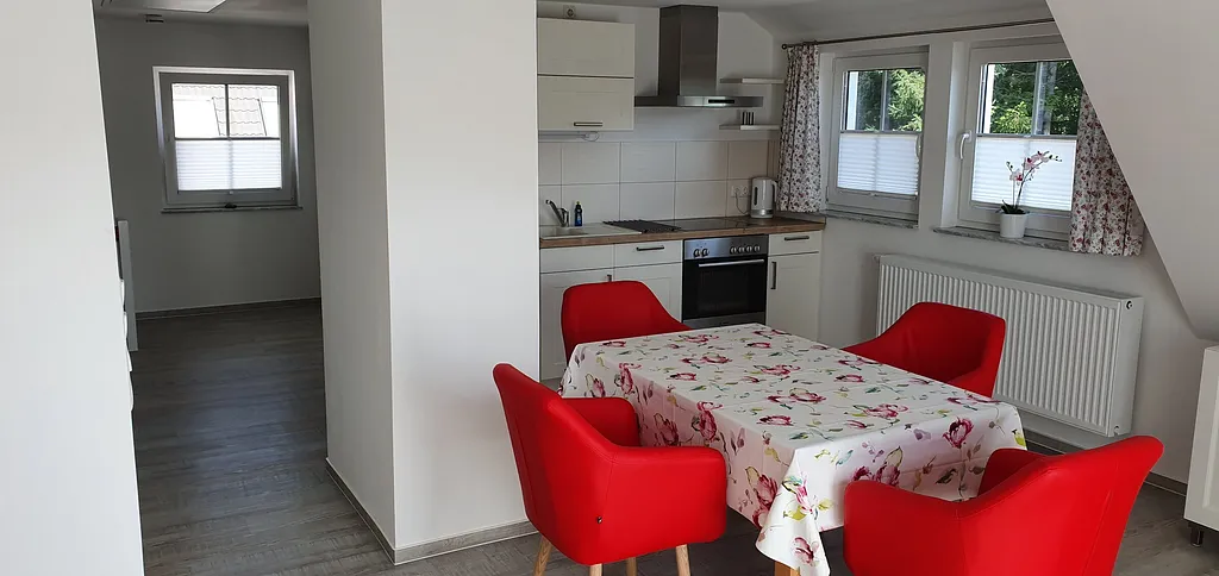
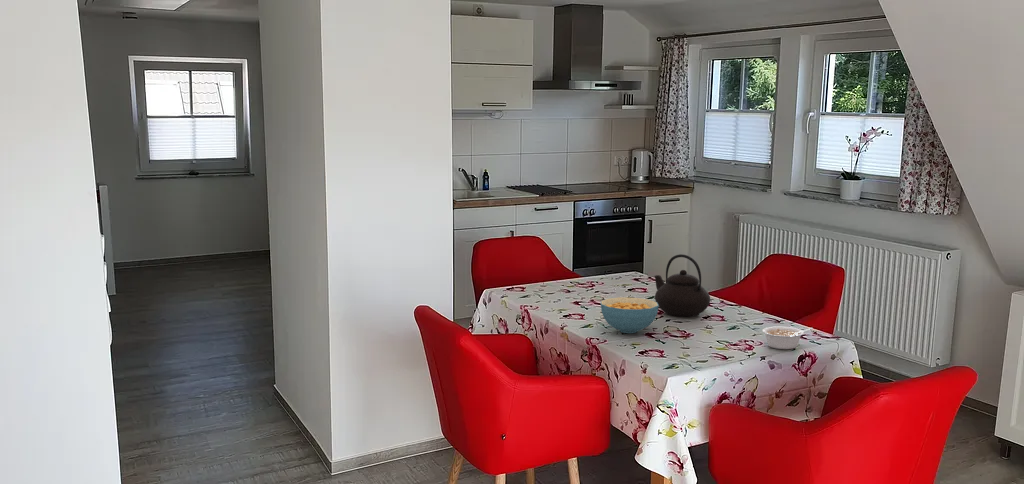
+ legume (784, 336)
+ teapot (678, 282)
+ cereal bowl (628, 317)
